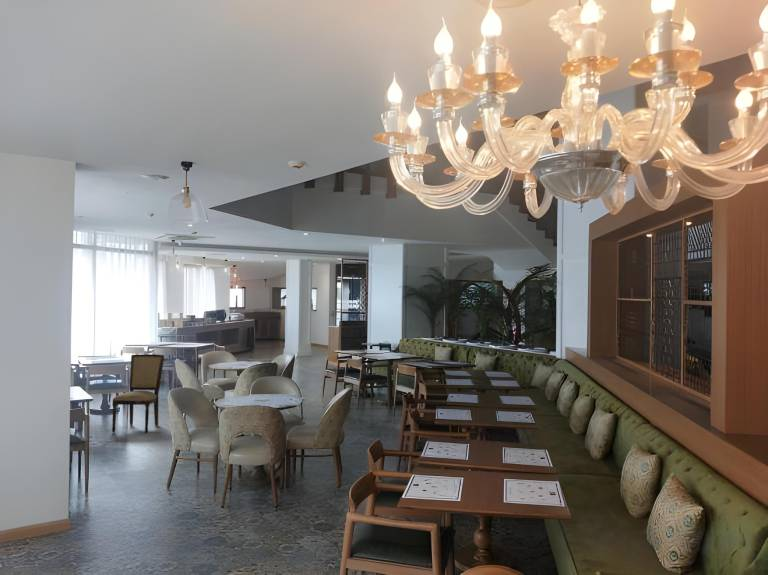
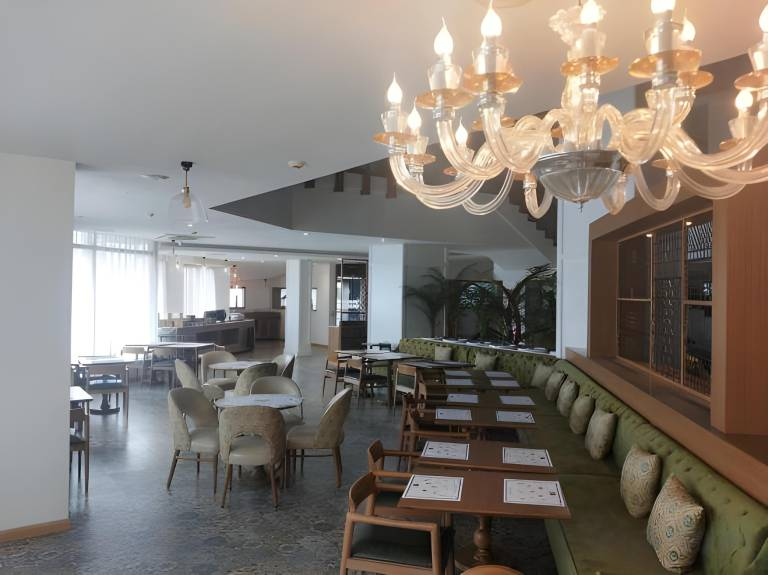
- dining chair (139, 392)
